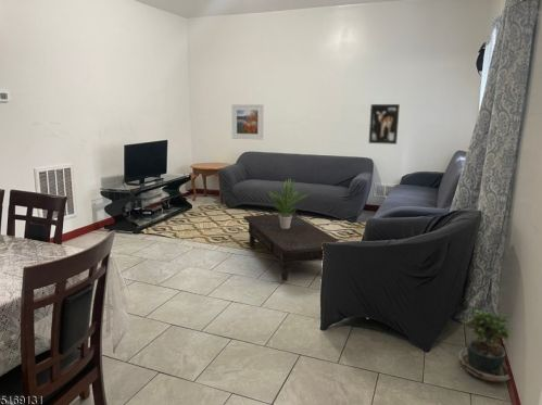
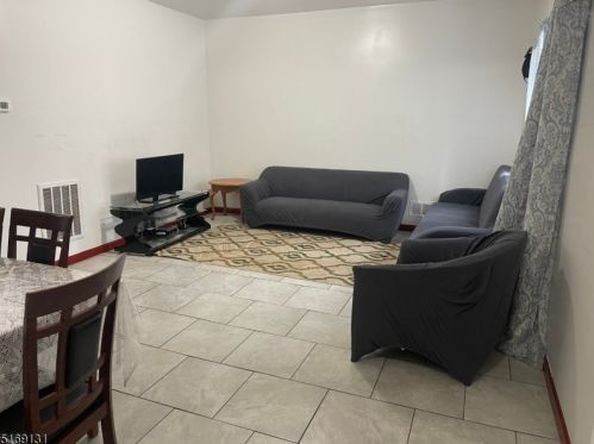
- potted plant (285, 203)
- wall art (383, 124)
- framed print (247, 122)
- potted plant (482, 337)
- coffee table (288, 243)
